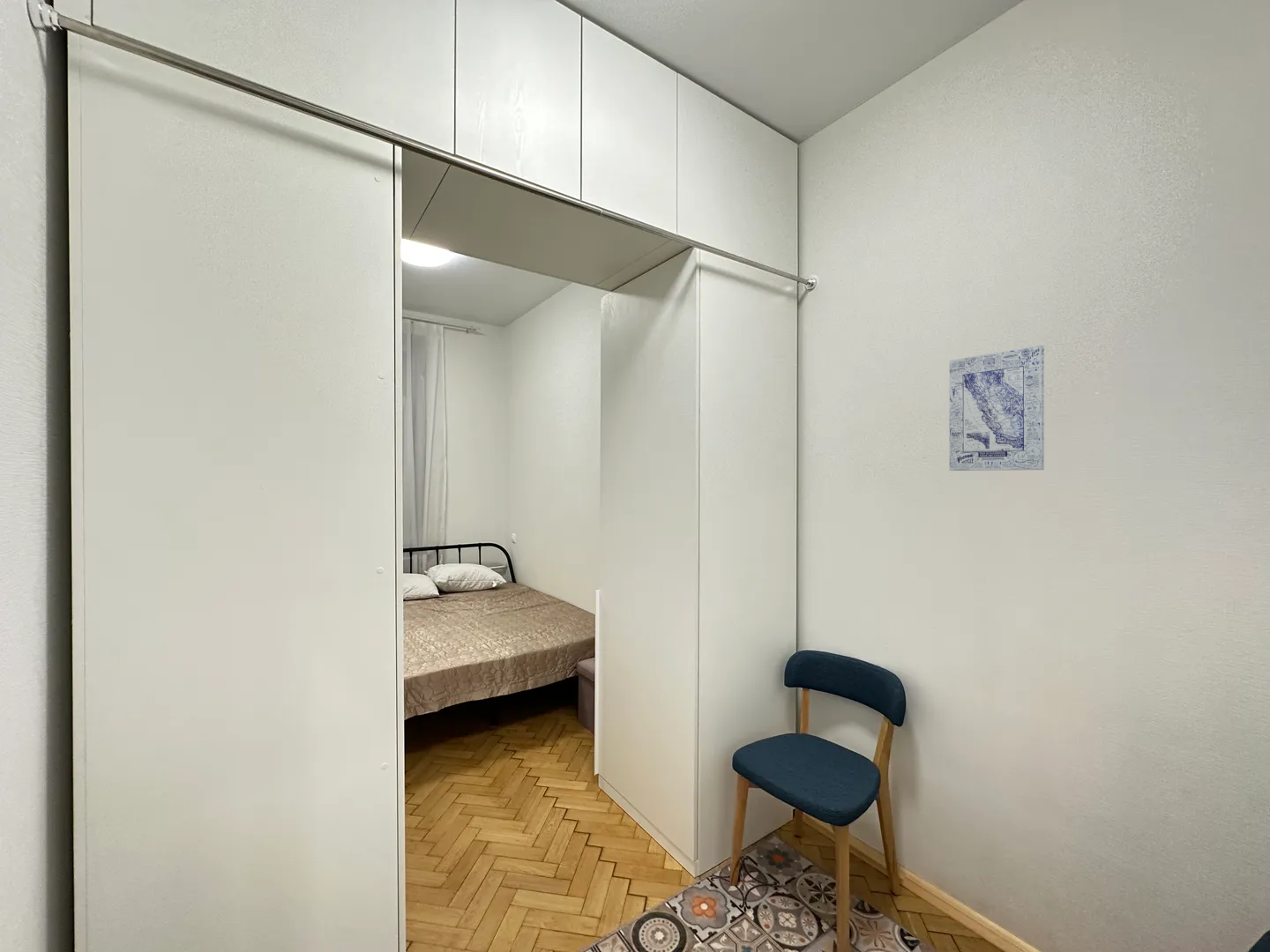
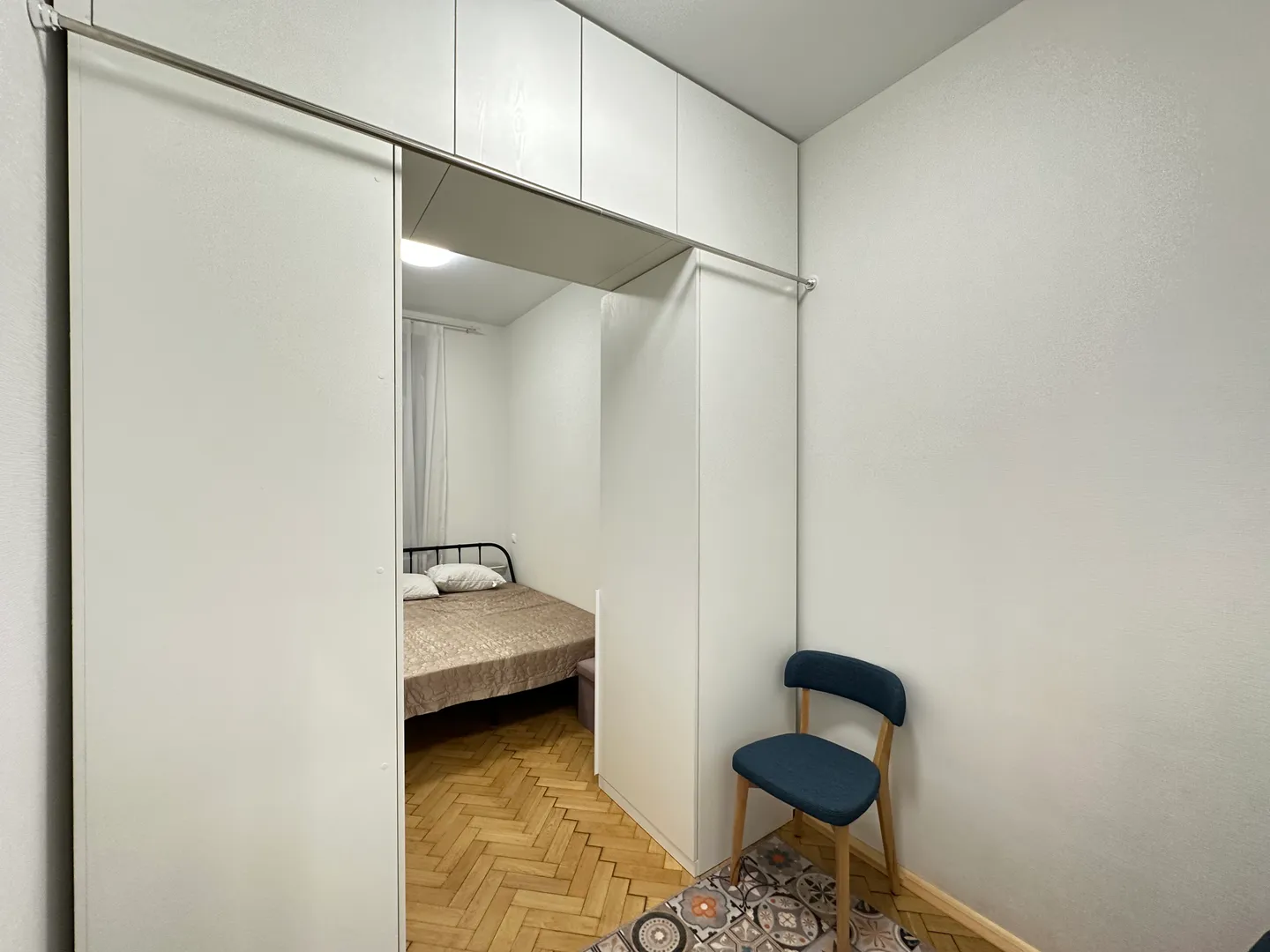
- wall art (994, 412)
